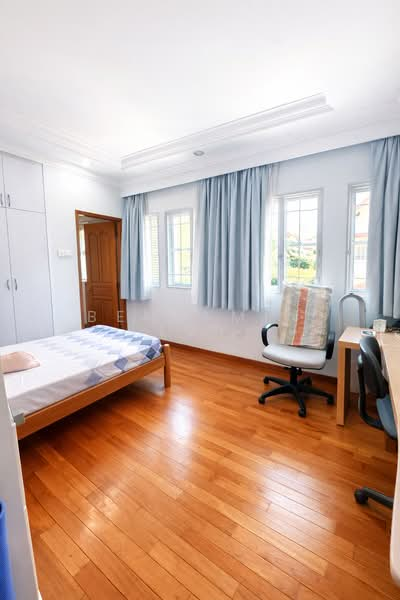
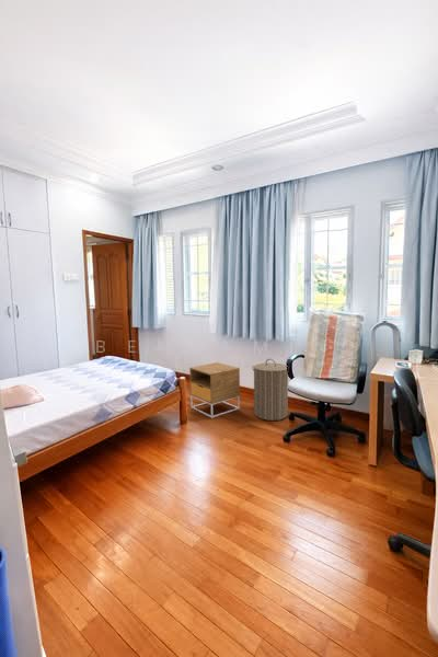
+ nightstand (215, 388)
+ laundry hamper (270, 387)
